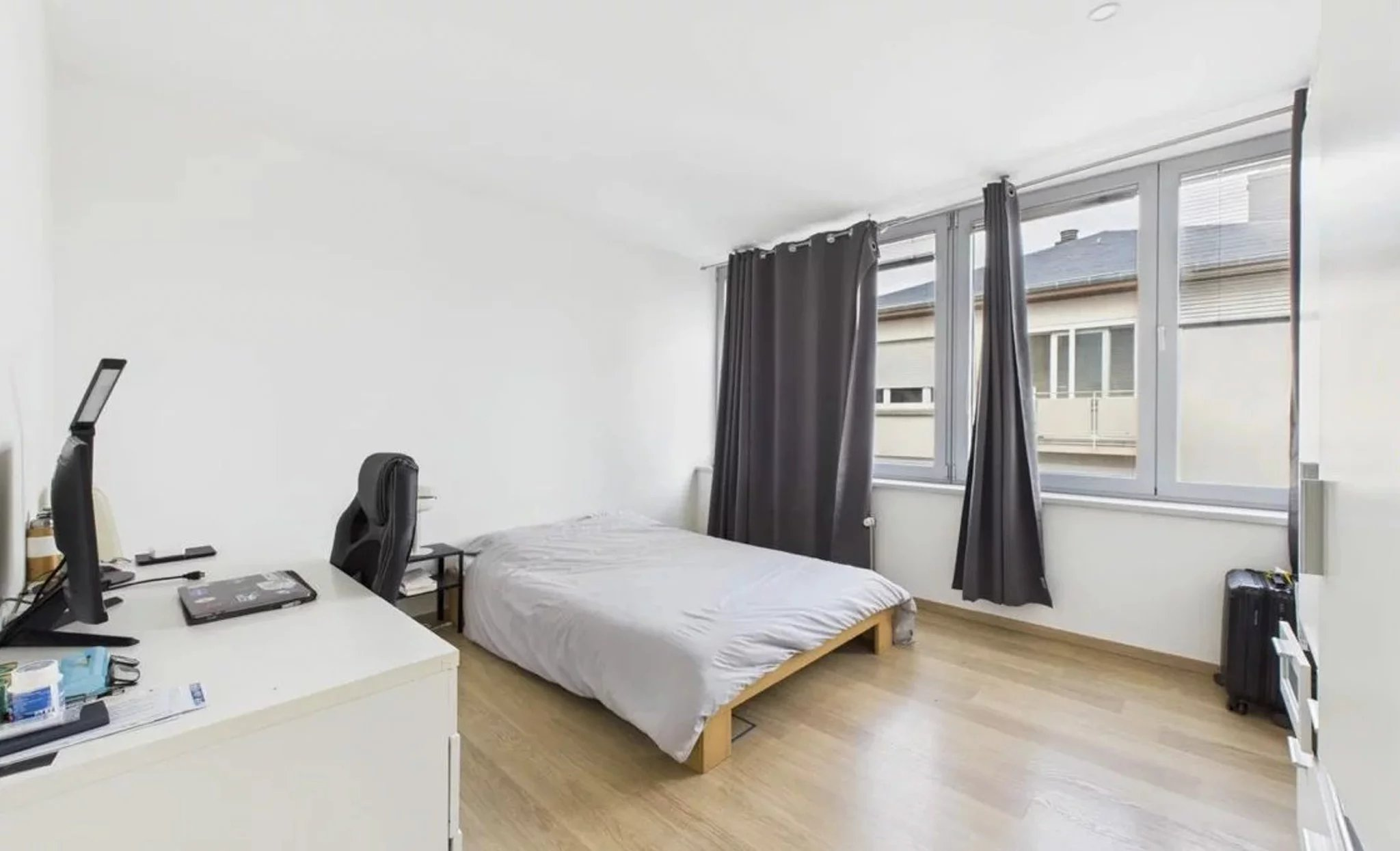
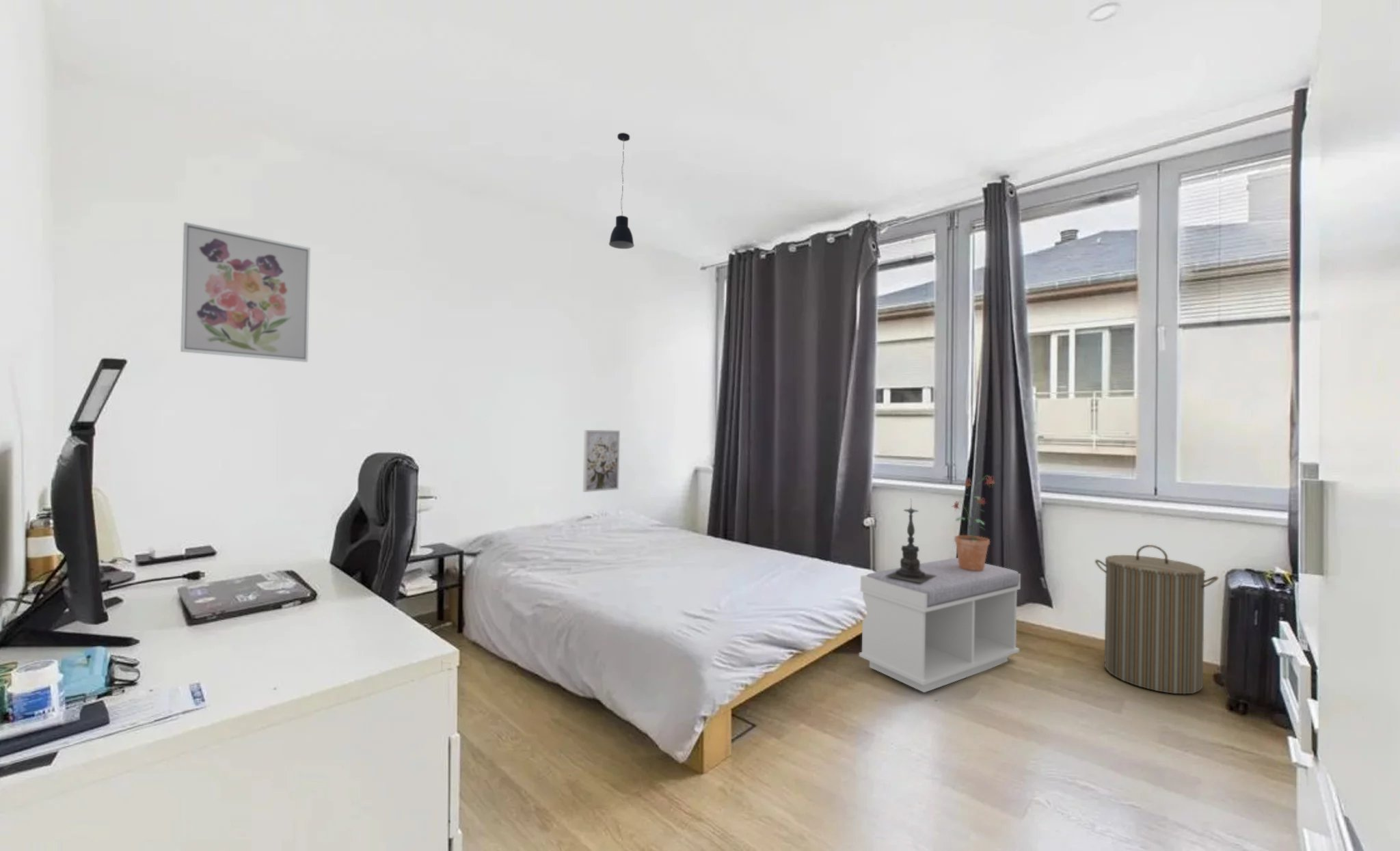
+ candle holder (911, 537)
+ bench (942, 617)
+ wall art (602, 460)
+ laundry hamper (1152, 610)
+ potted plant (971, 519)
+ pendant light (623, 190)
+ wall art (249, 297)
